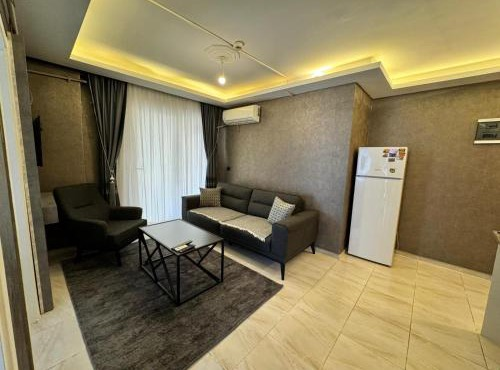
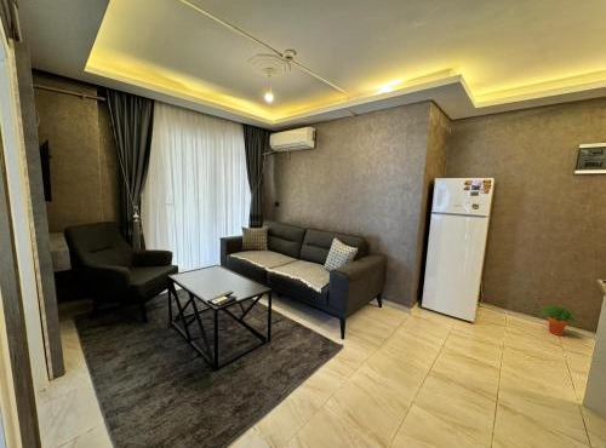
+ potted plant (558, 320)
